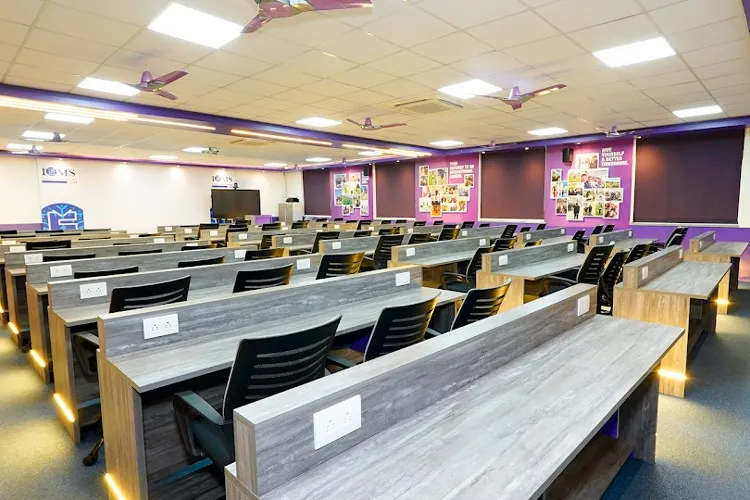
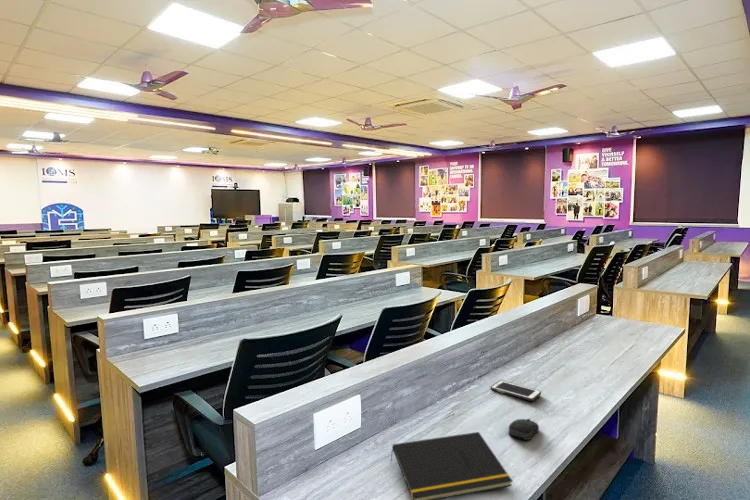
+ cell phone (515, 390)
+ computer mouse (523, 426)
+ notepad (449, 464)
